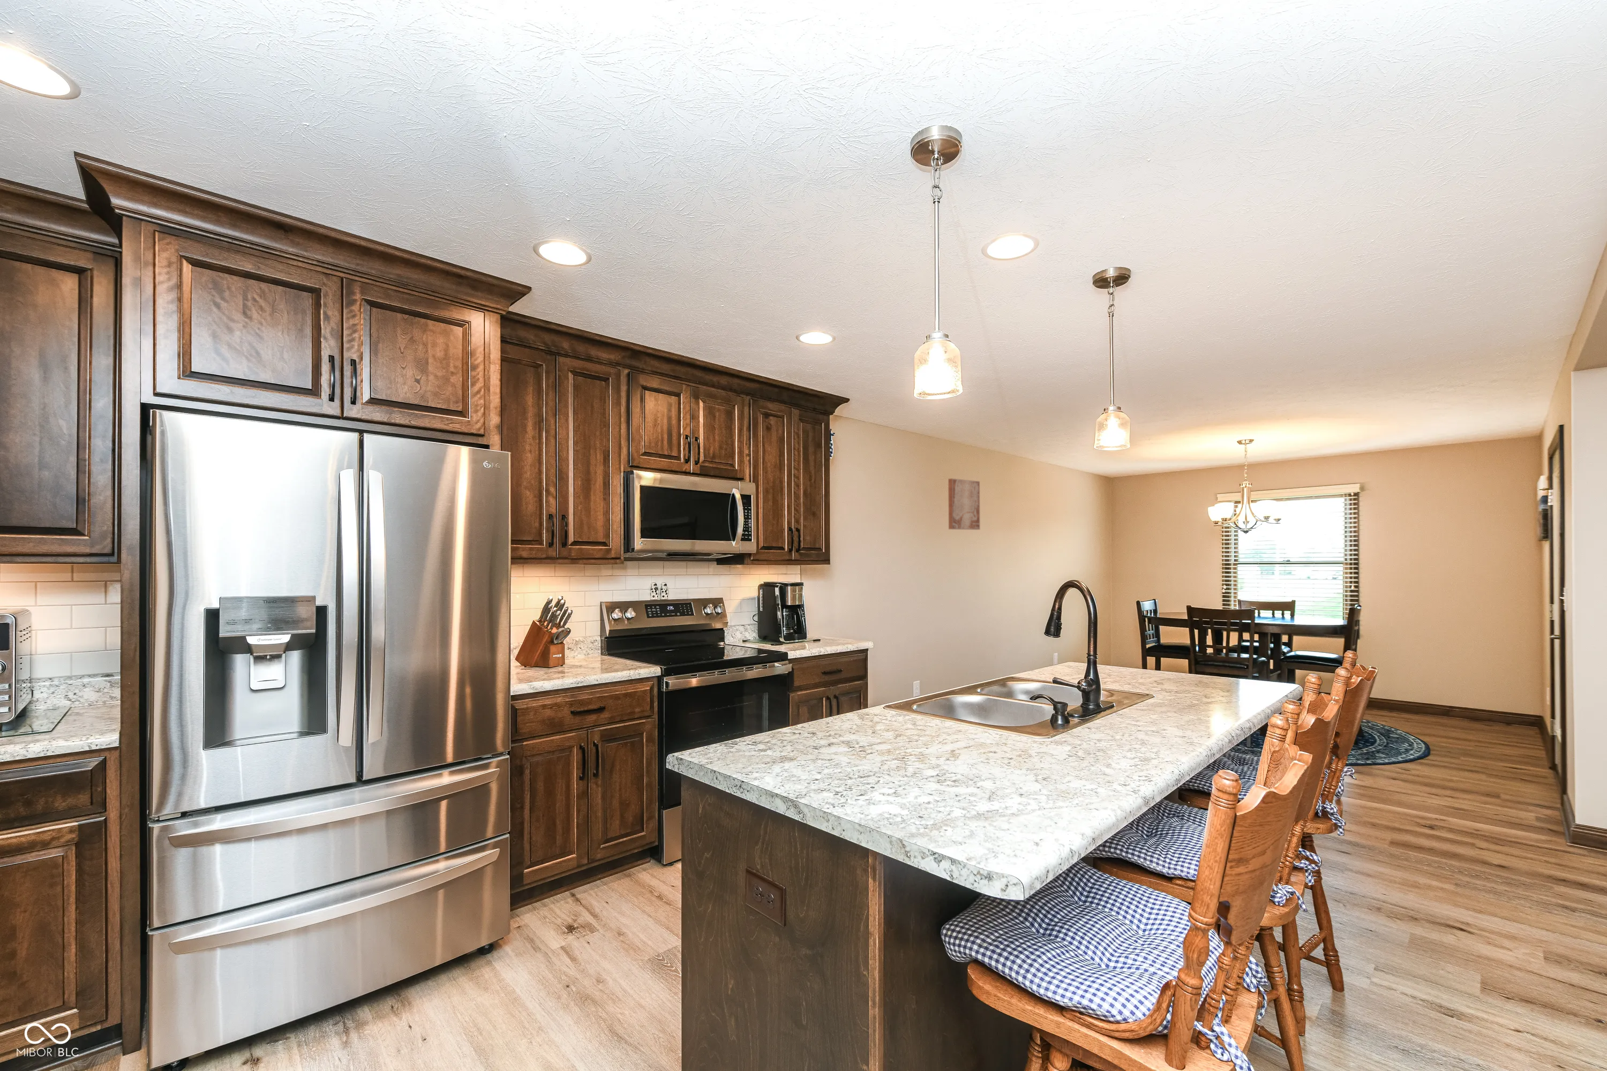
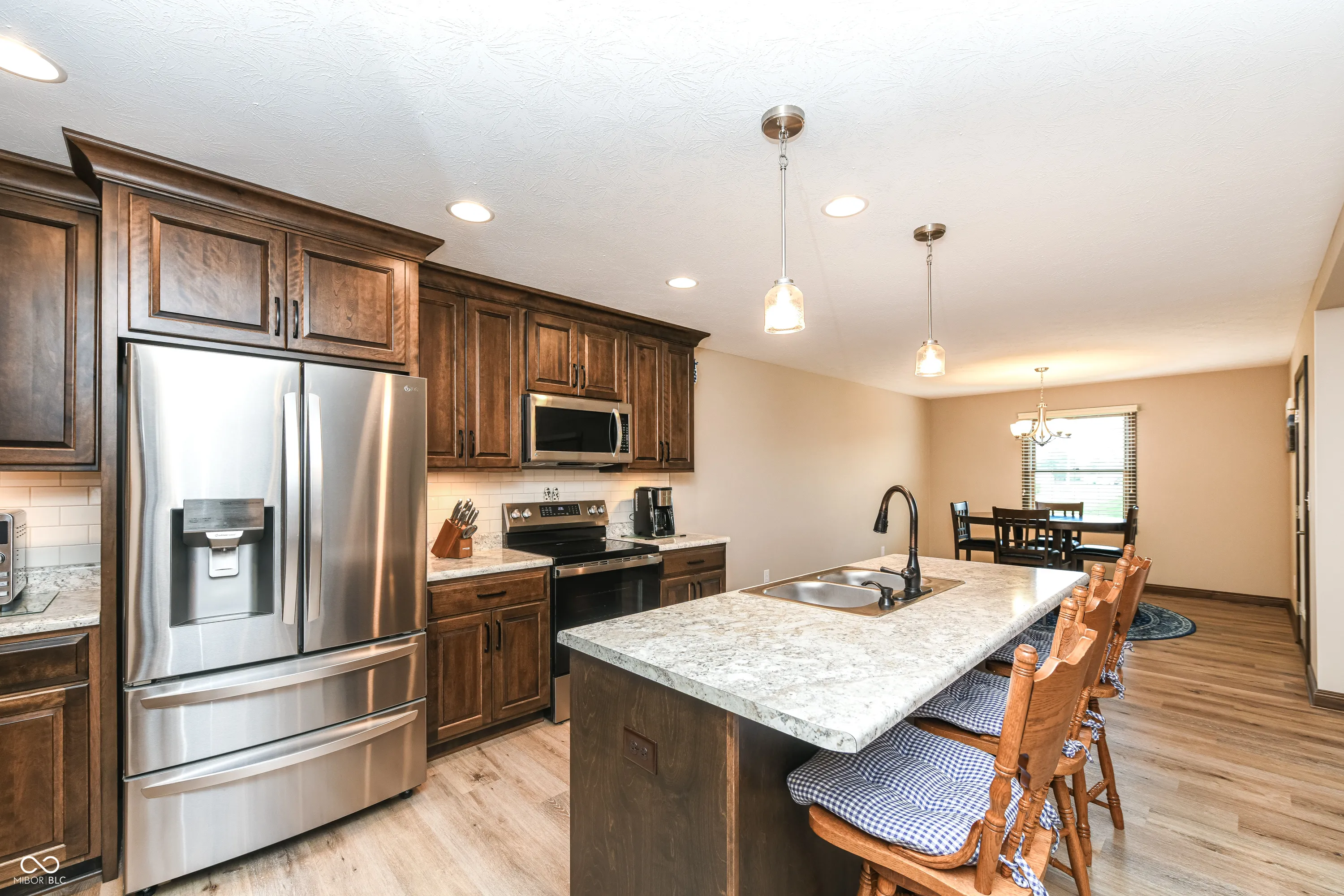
- wall art (964, 504)
